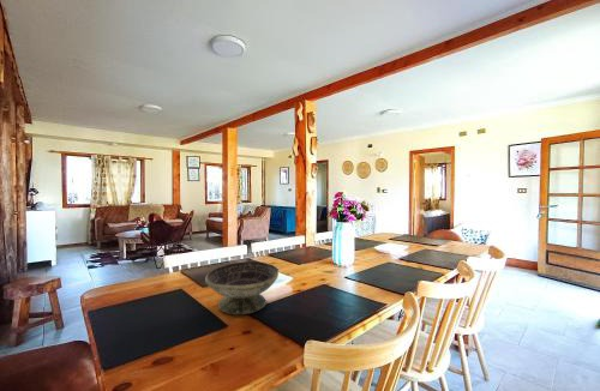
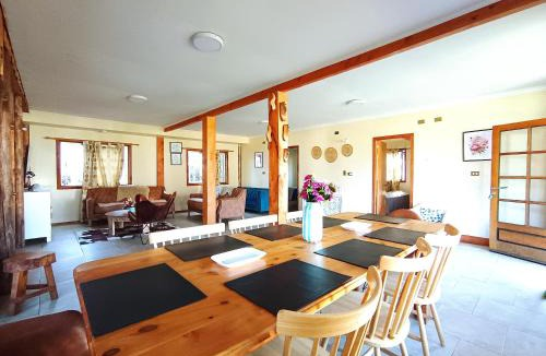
- decorative bowl (242, 287)
